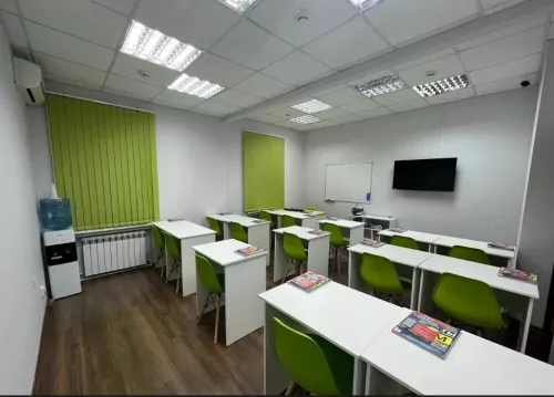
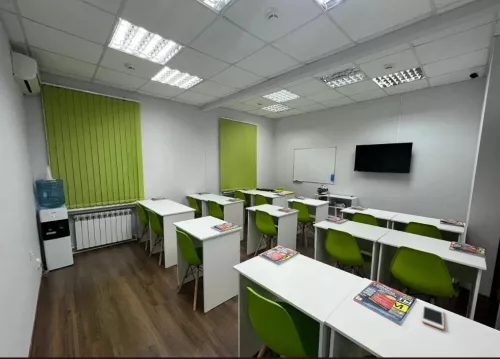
+ cell phone (432, 315)
